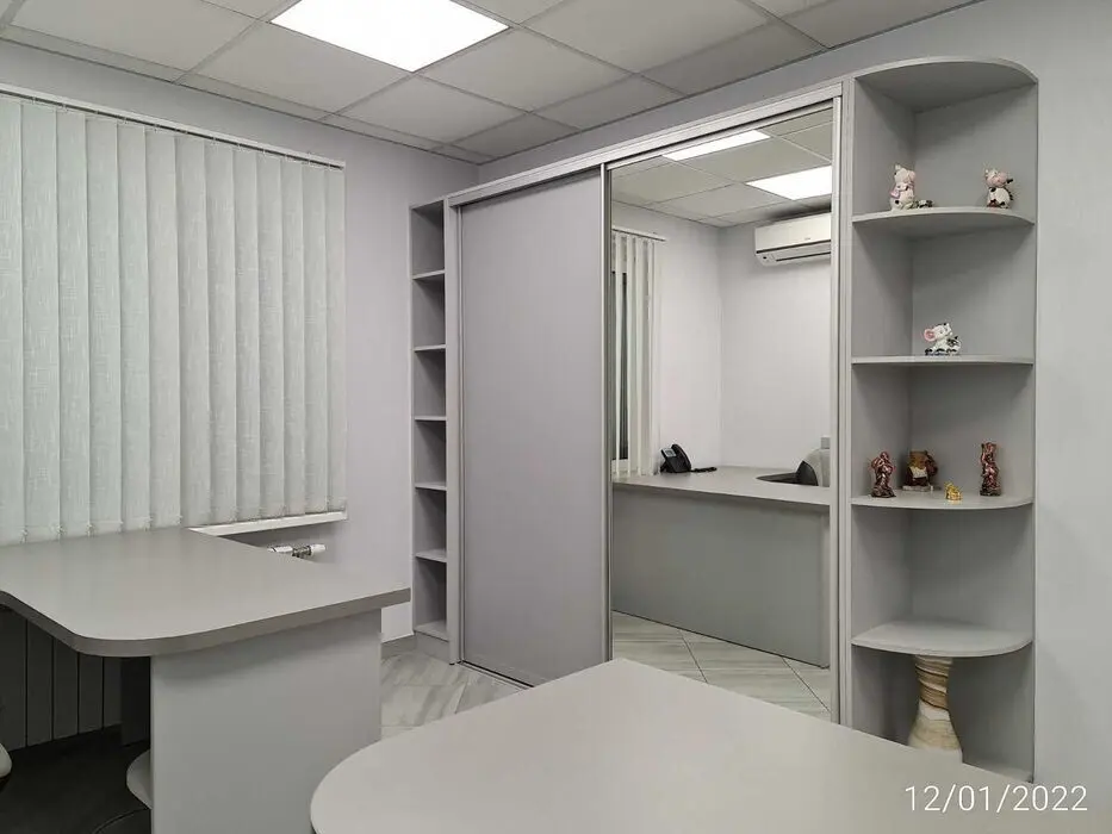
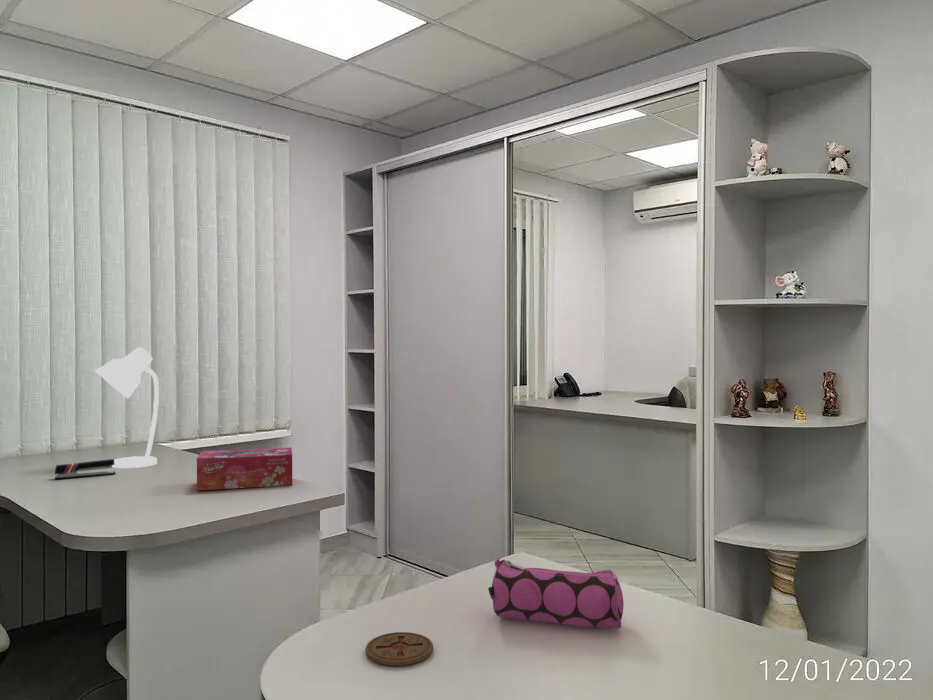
+ desk lamp (127, 397)
+ coaster (399, 648)
+ pencil case (556, 591)
+ tissue box (246, 467)
+ stapler (85, 468)
